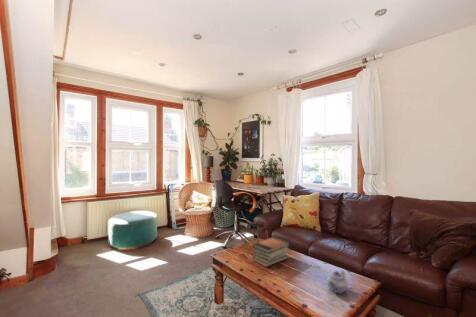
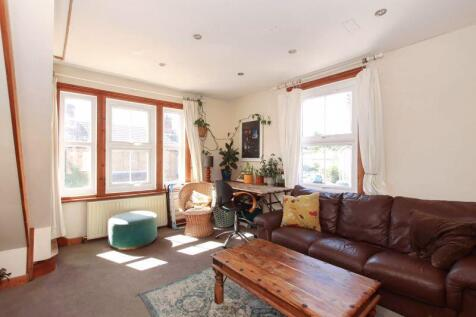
- teapot (337, 280)
- book stack (271, 251)
